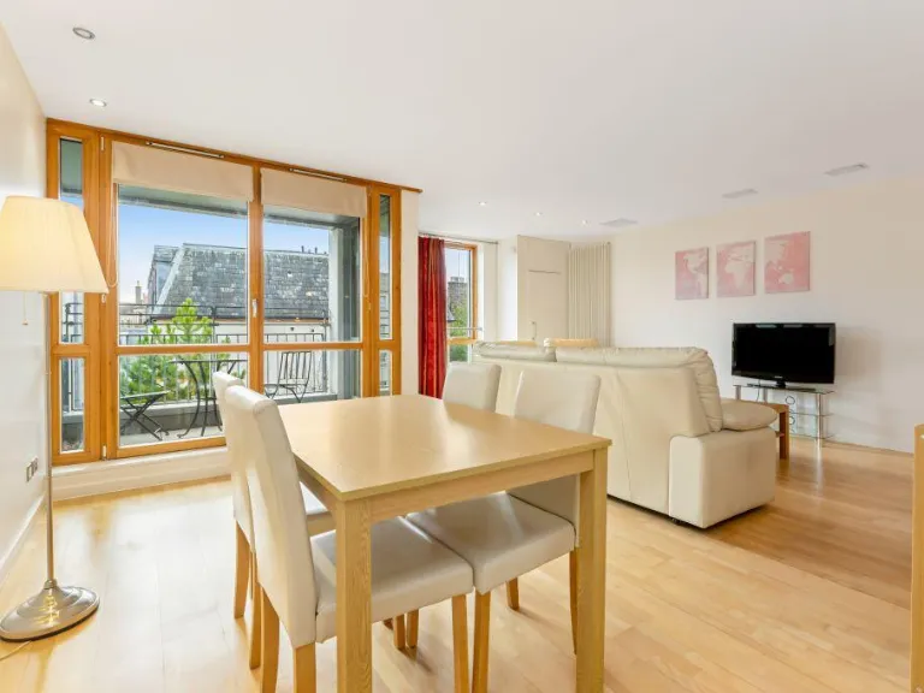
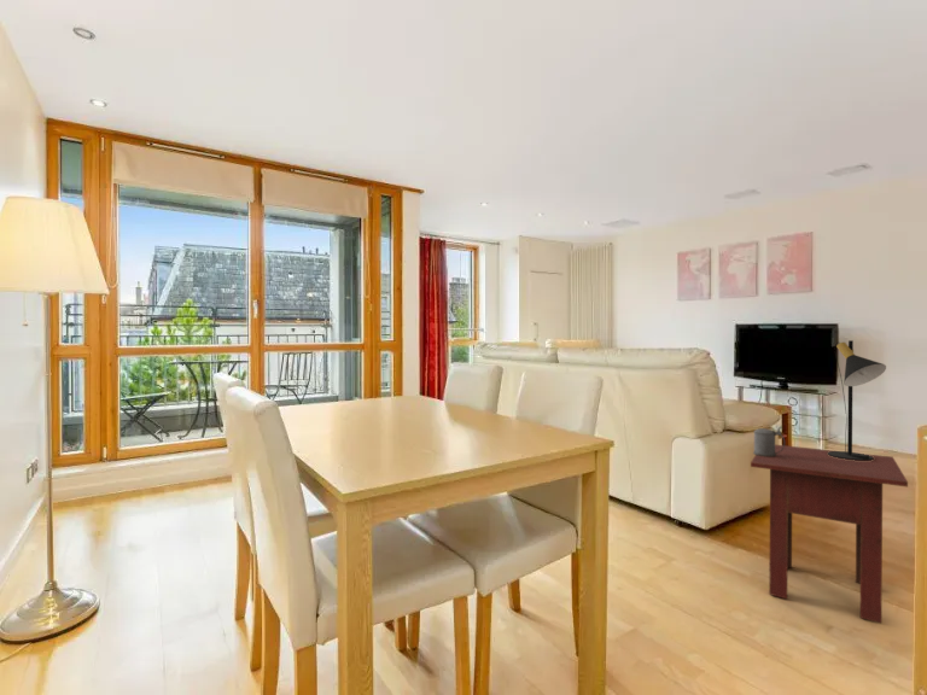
+ side table (822, 518)
+ table lamp (851, 398)
+ beer stein (768, 439)
